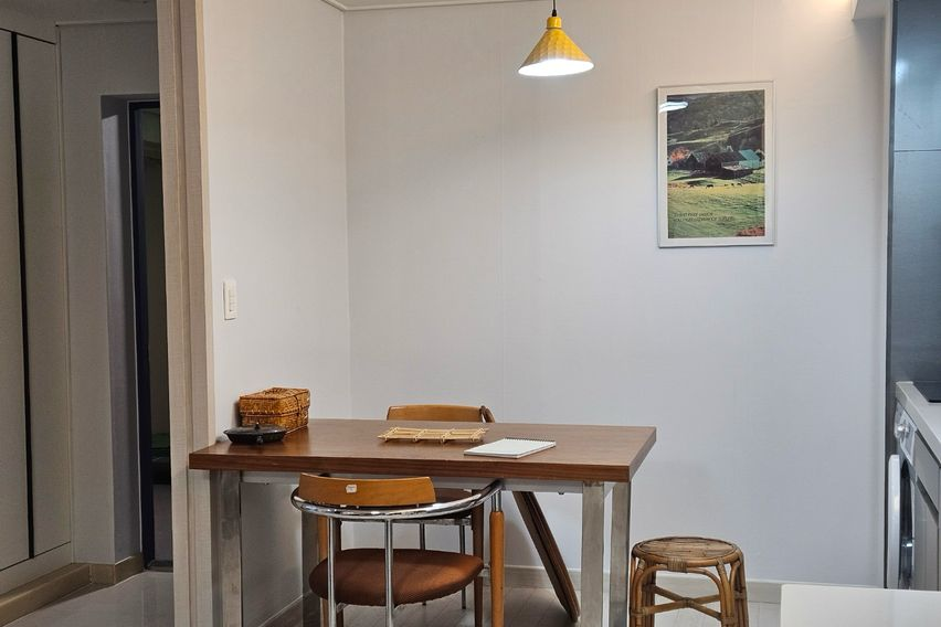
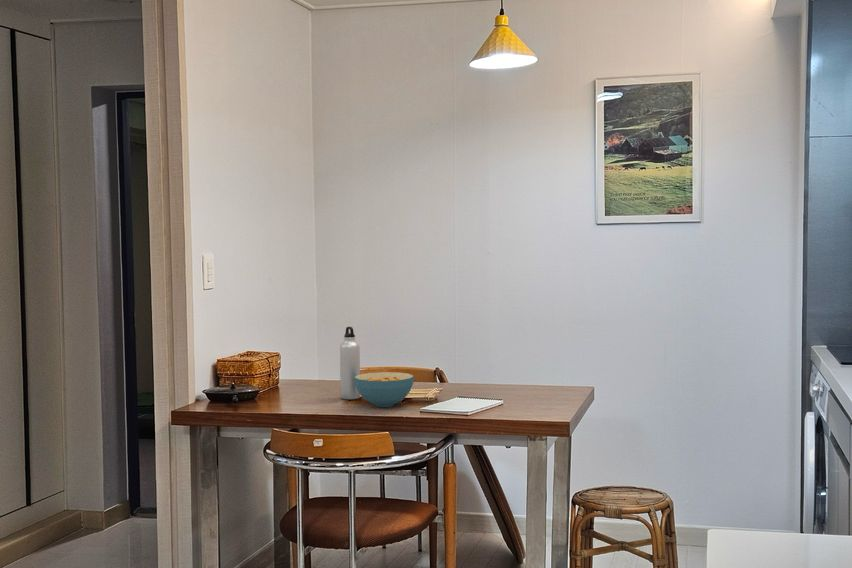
+ water bottle (350, 362)
+ cereal bowl (384, 390)
